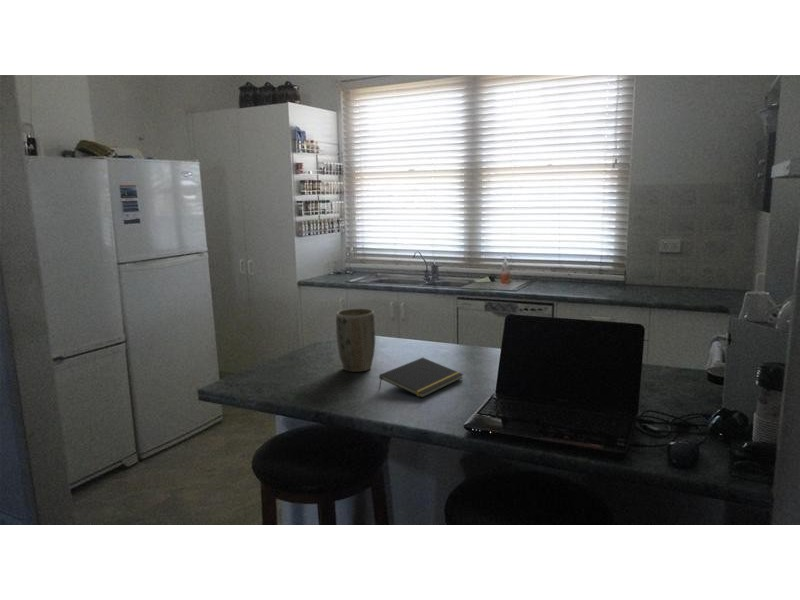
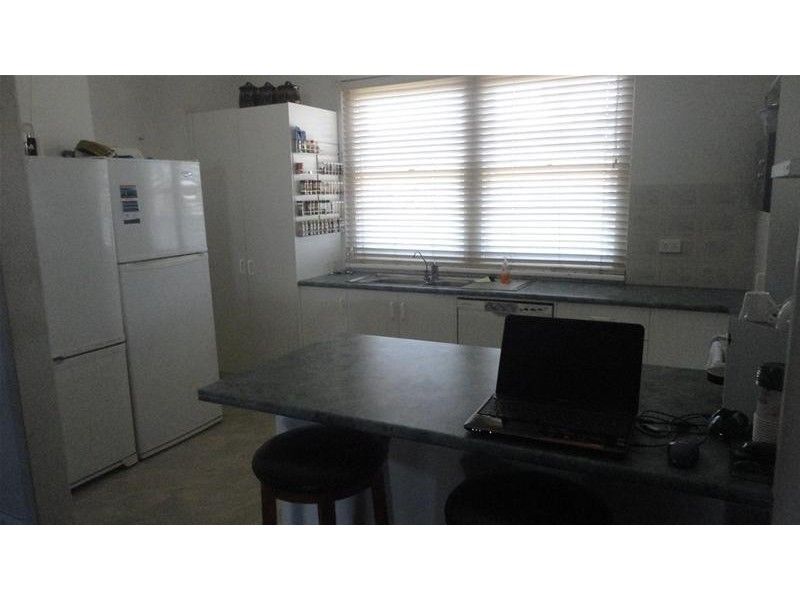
- plant pot (356, 340)
- notepad (422, 376)
